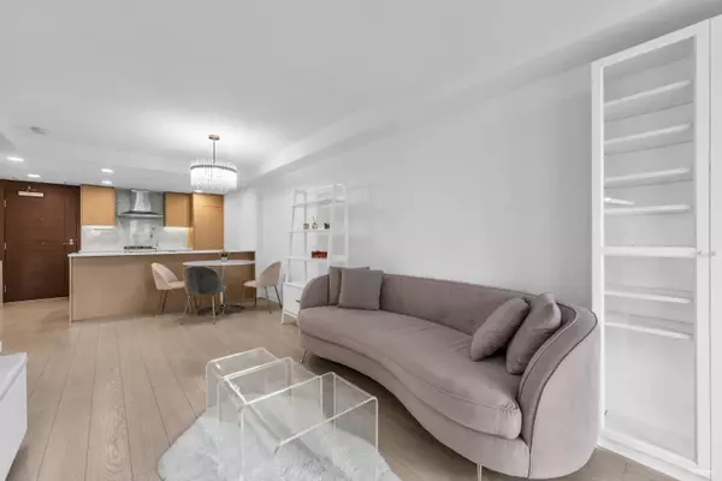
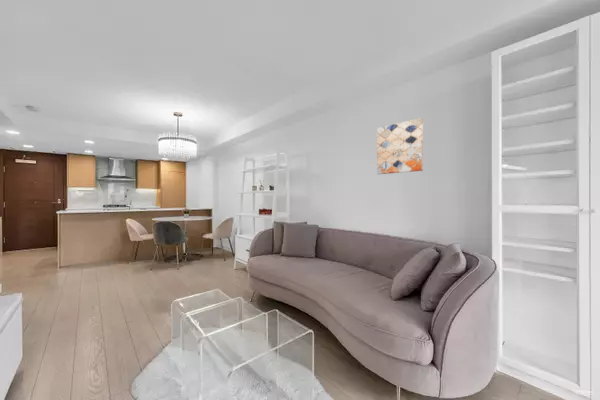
+ wall art (398, 148)
